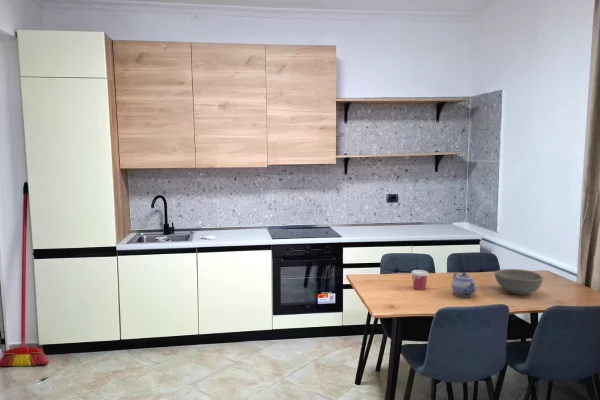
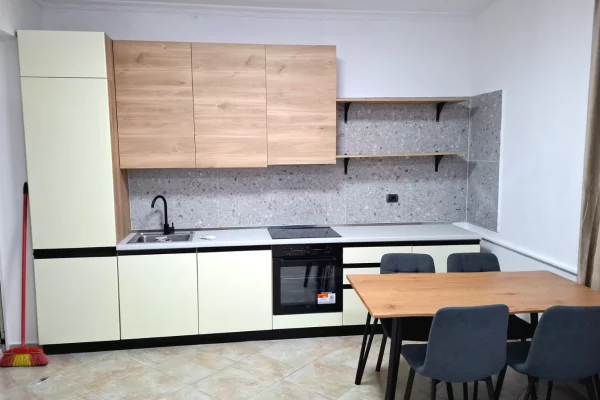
- teapot (463, 283)
- cup (419, 279)
- bowl (517, 283)
